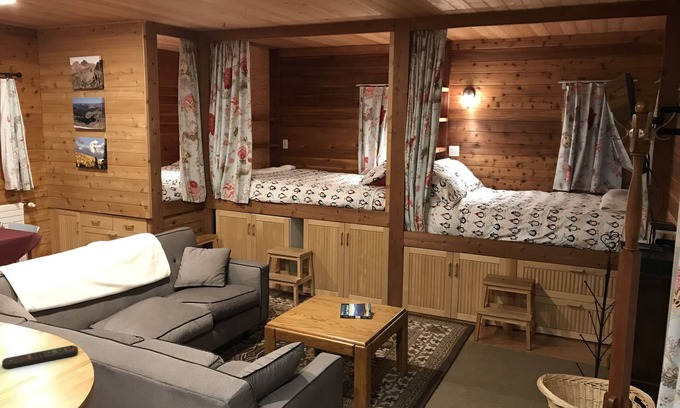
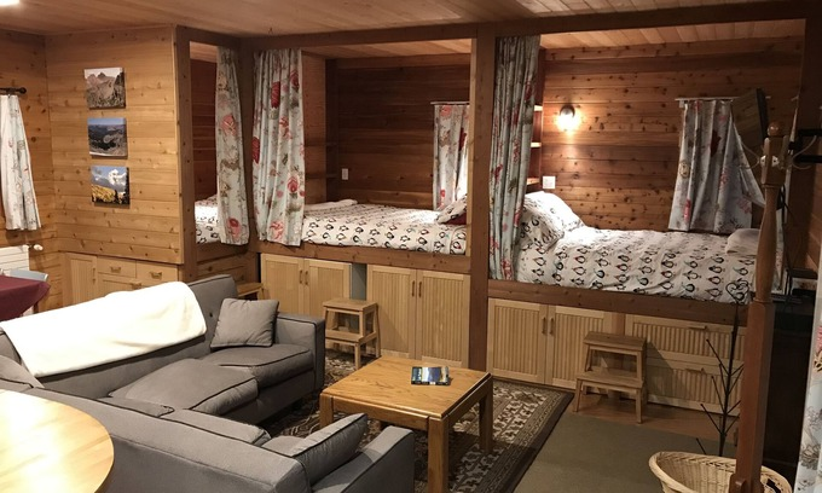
- remote control (41, 356)
